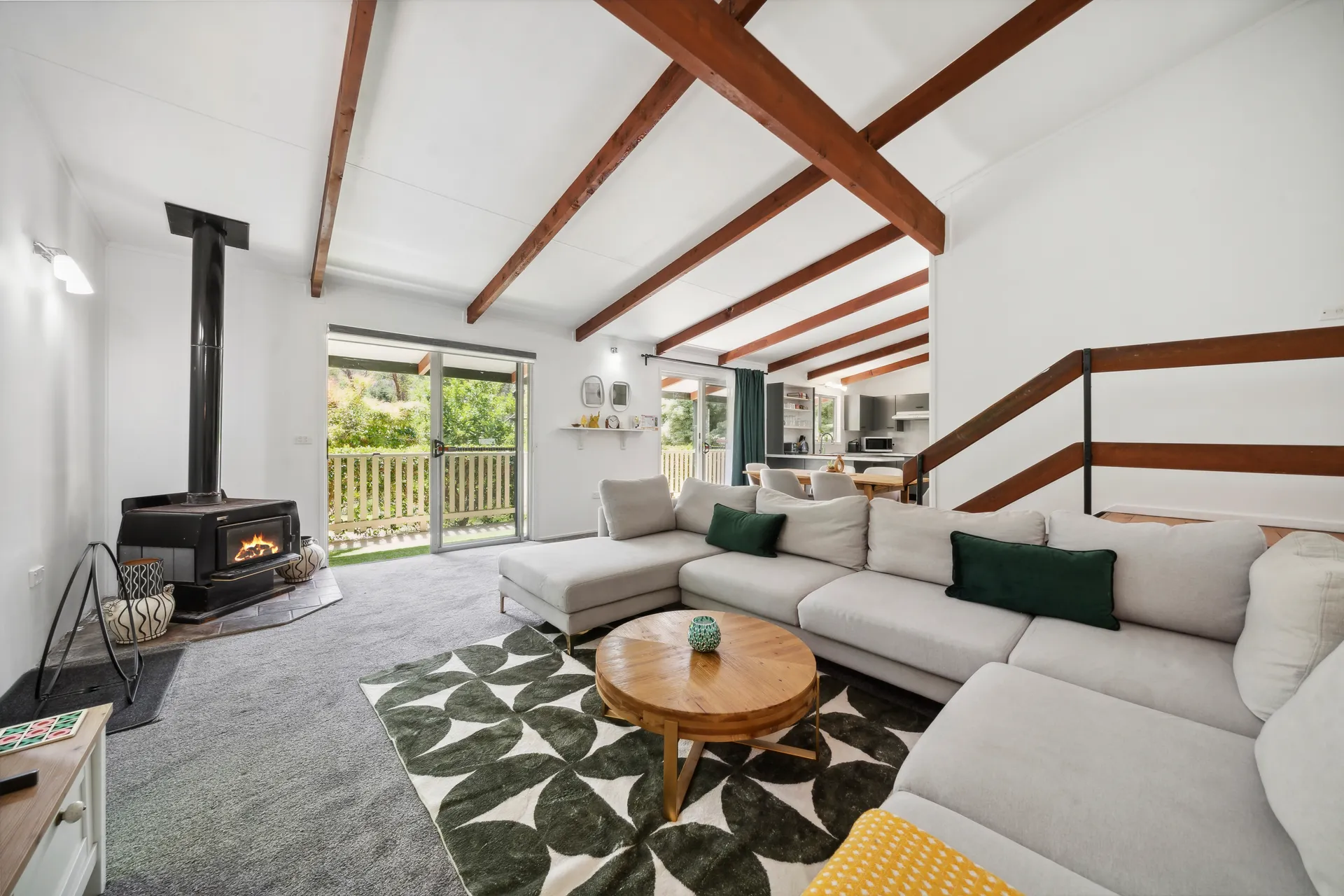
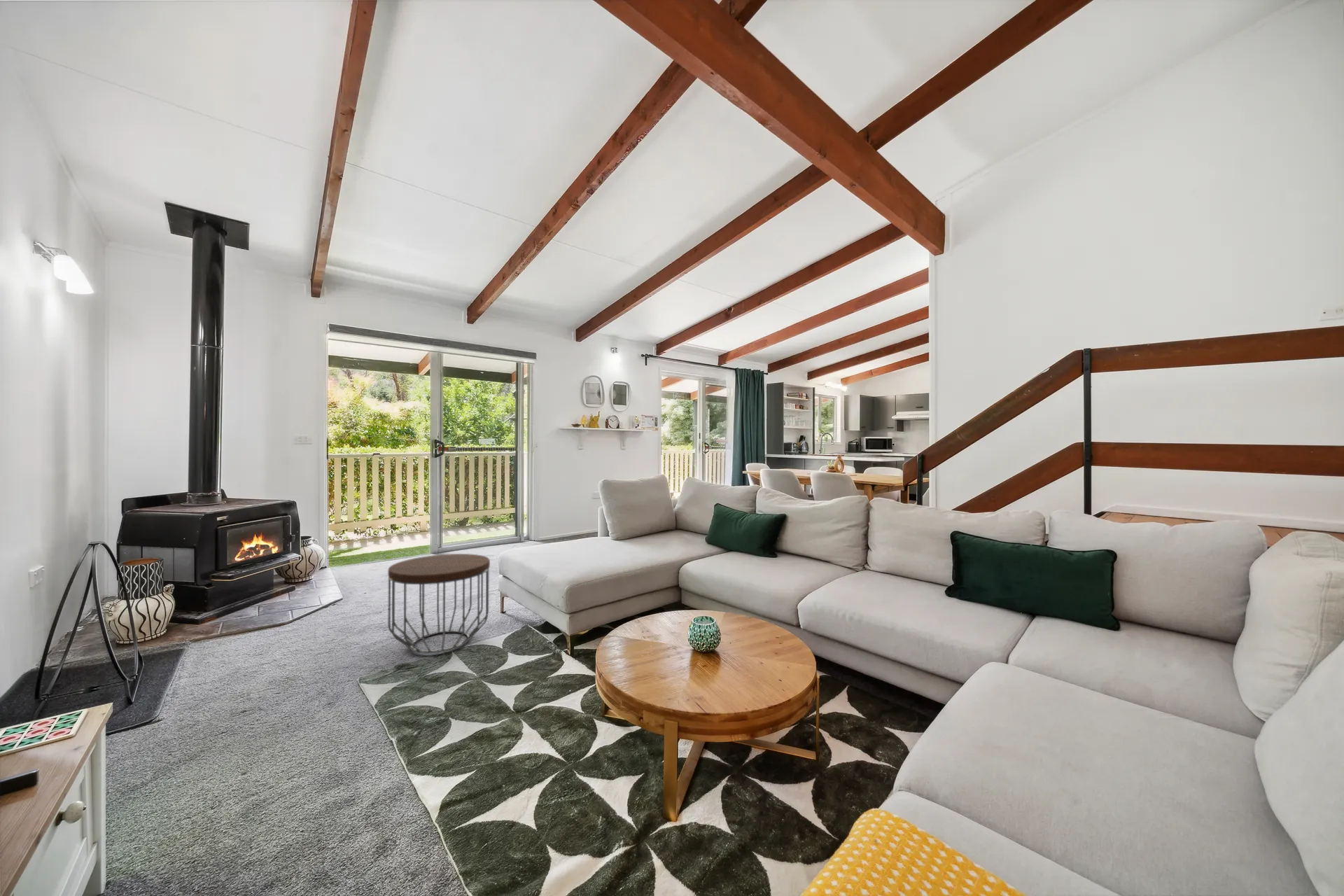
+ side table (438, 603)
